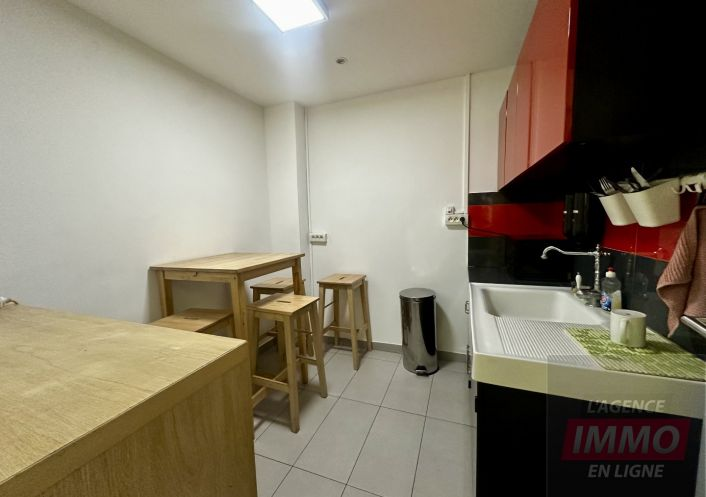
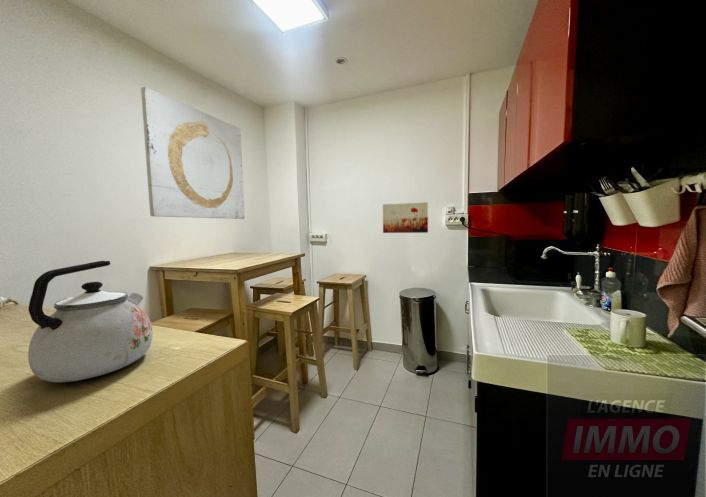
+ wall art (404, 218)
+ kettle (95, 314)
+ wall art (202, 165)
